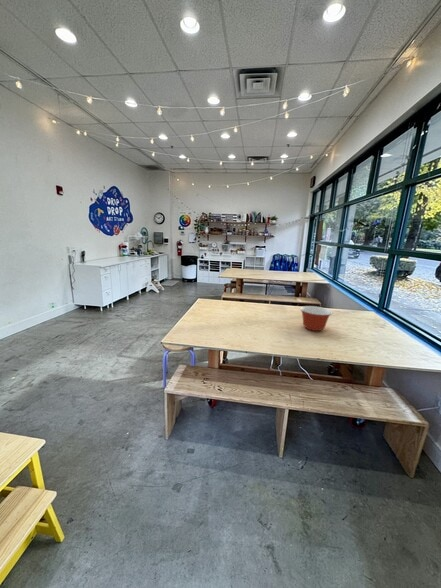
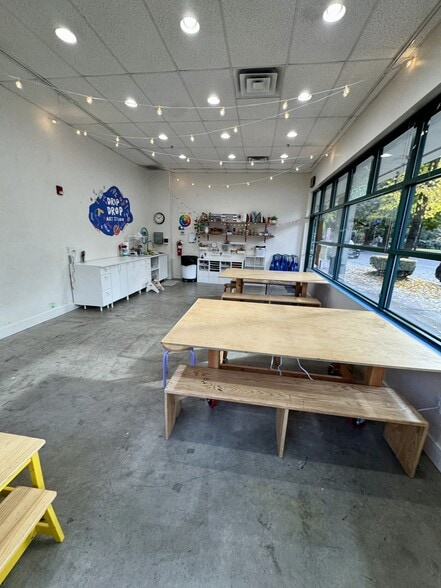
- mixing bowl (314, 319)
